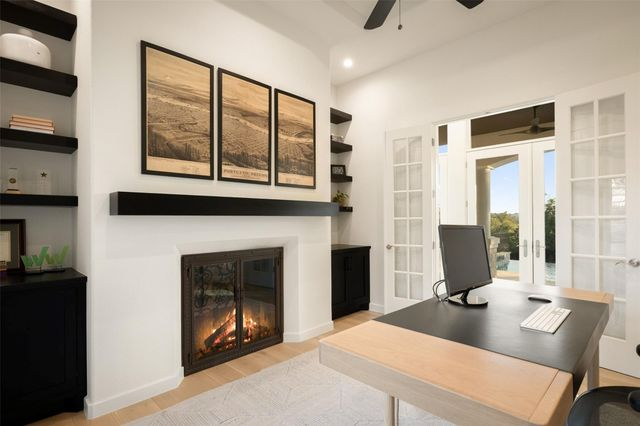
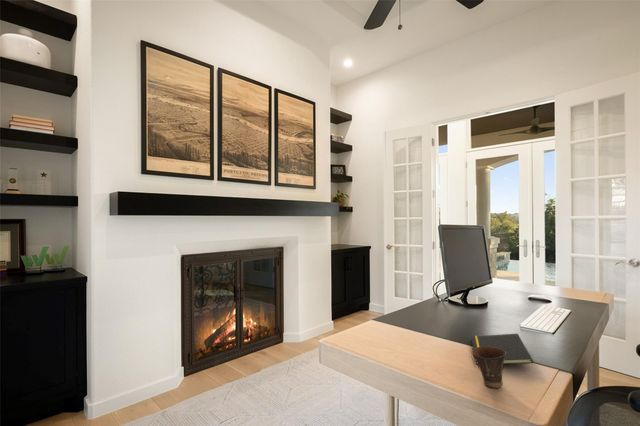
+ notepad (498, 347)
+ cup (488, 367)
